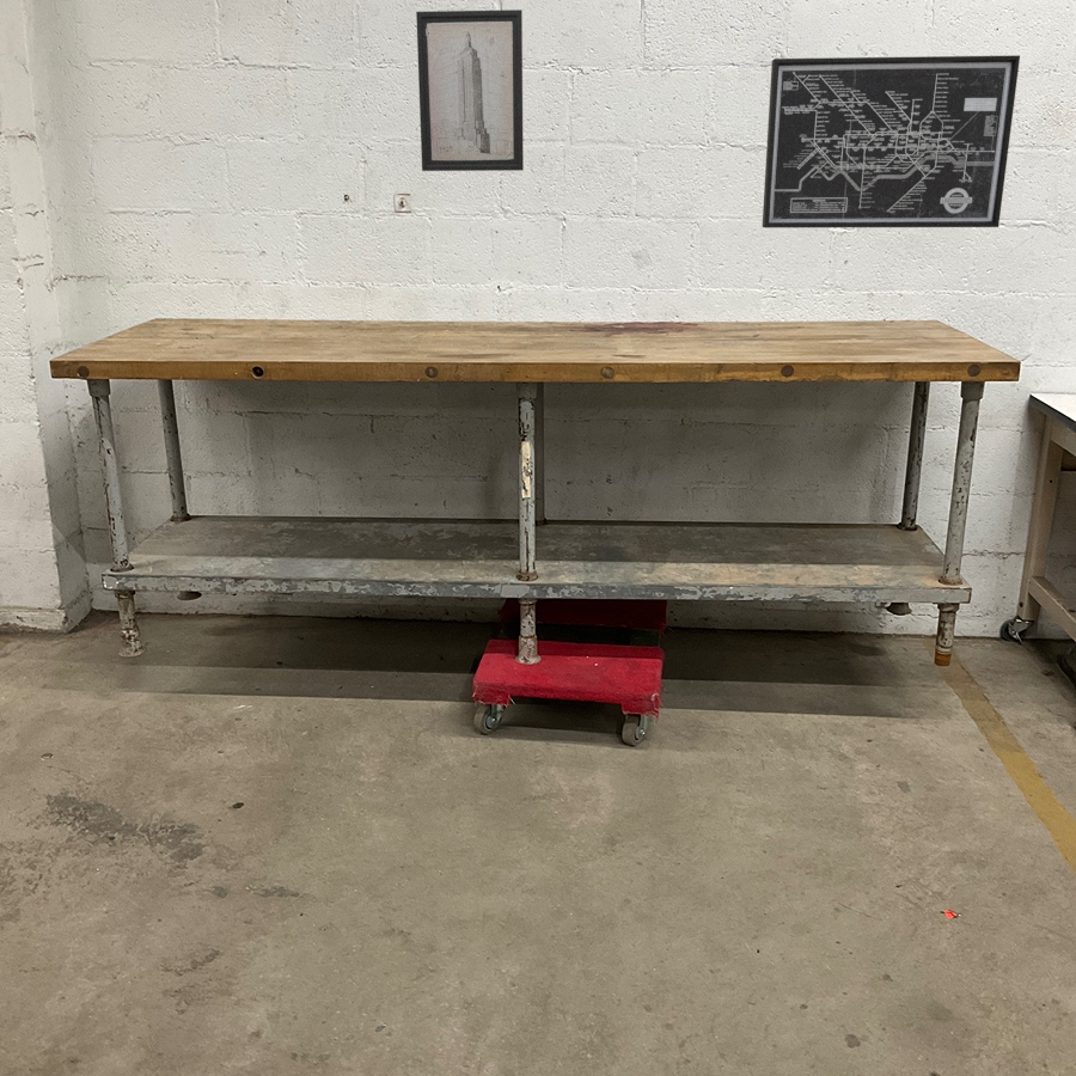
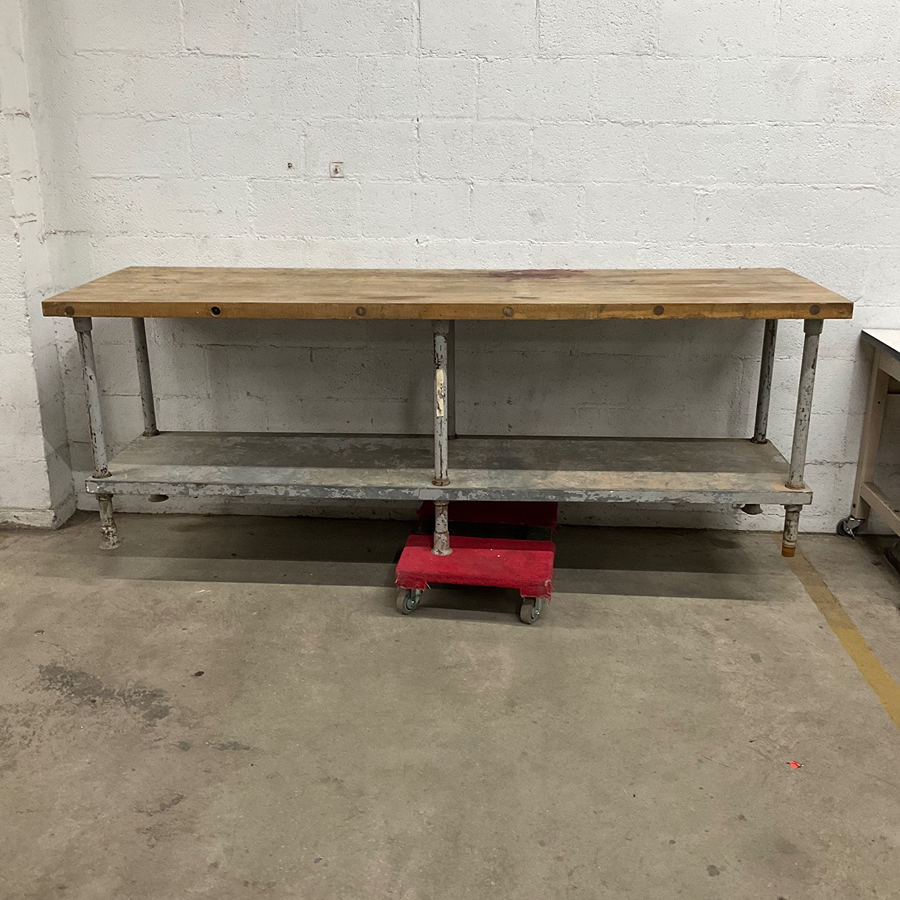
- wall art (886, 143)
- wall art (470, 92)
